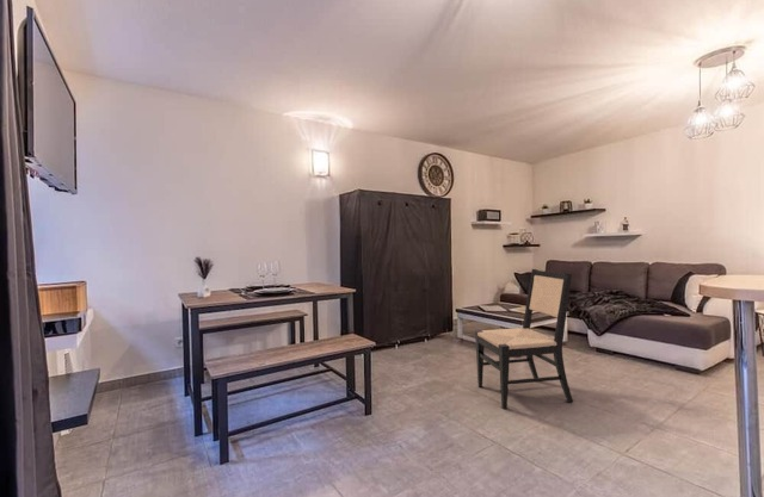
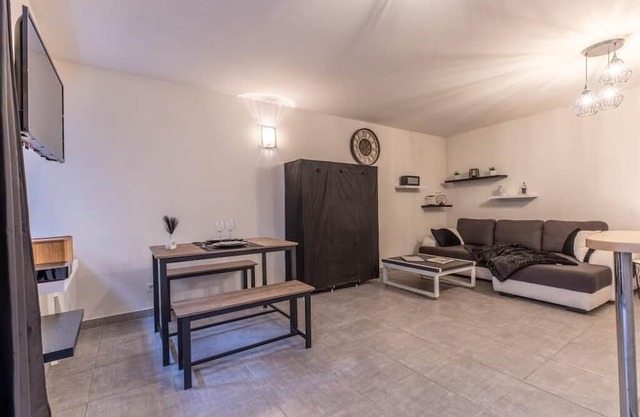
- chair (520, 333)
